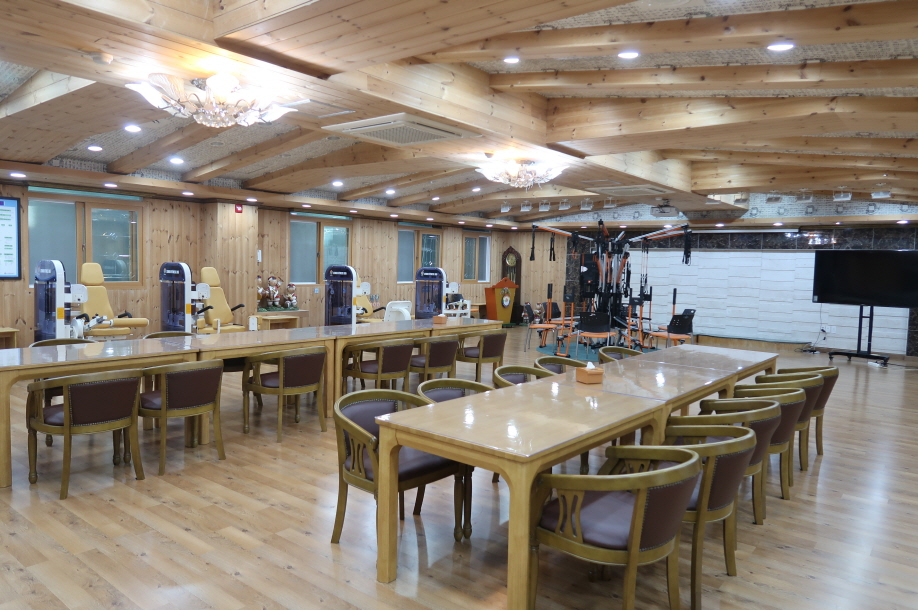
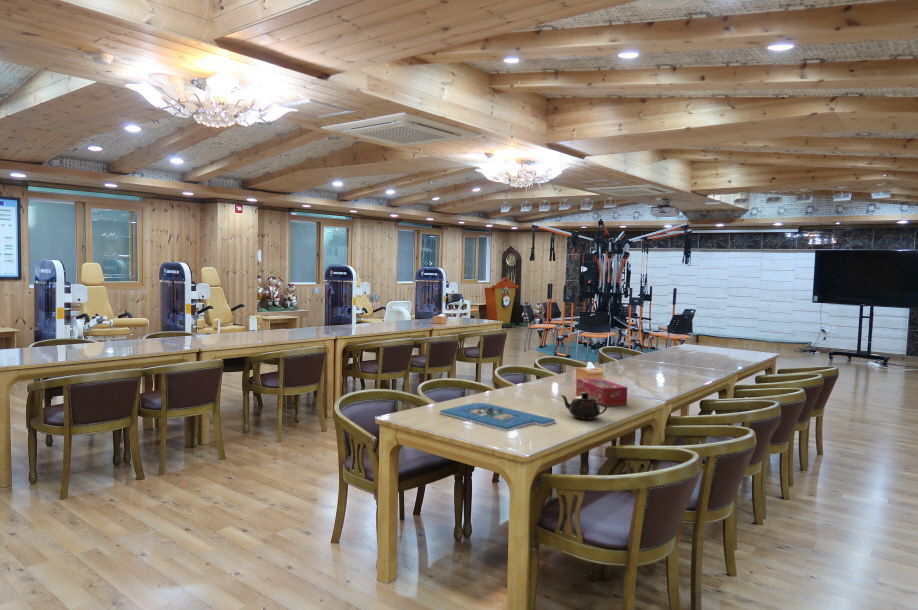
+ teapot (583, 404)
+ board game (496, 413)
+ tissue box (600, 391)
